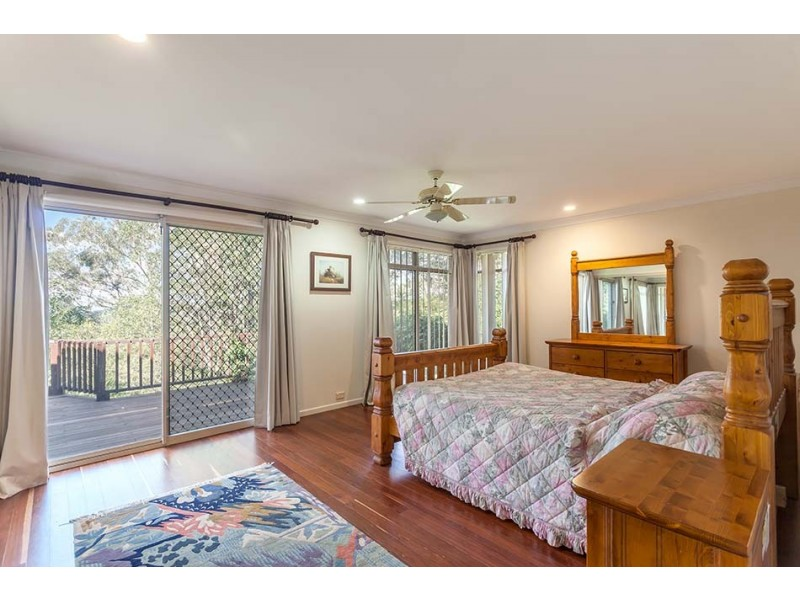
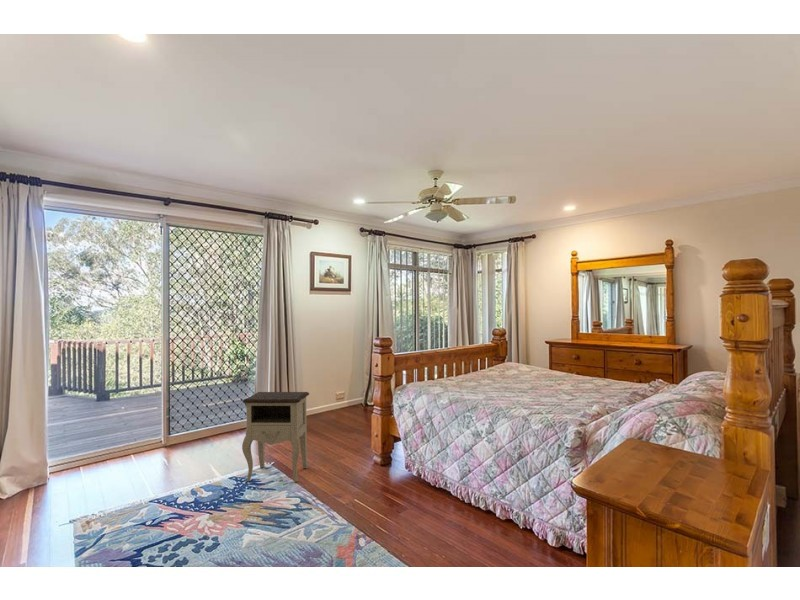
+ nightstand (277, 435)
